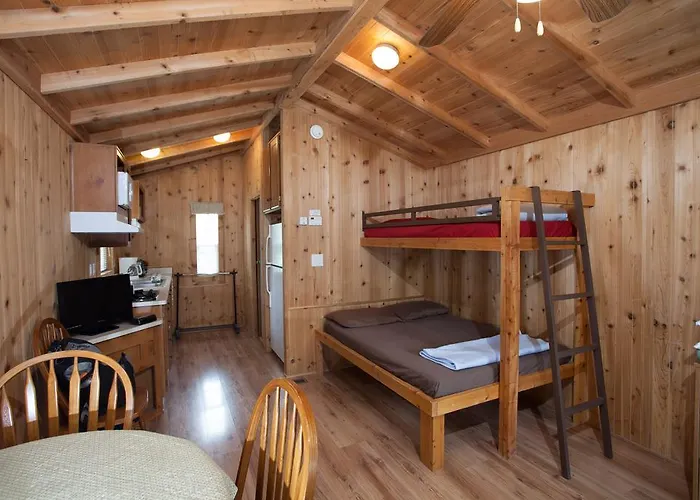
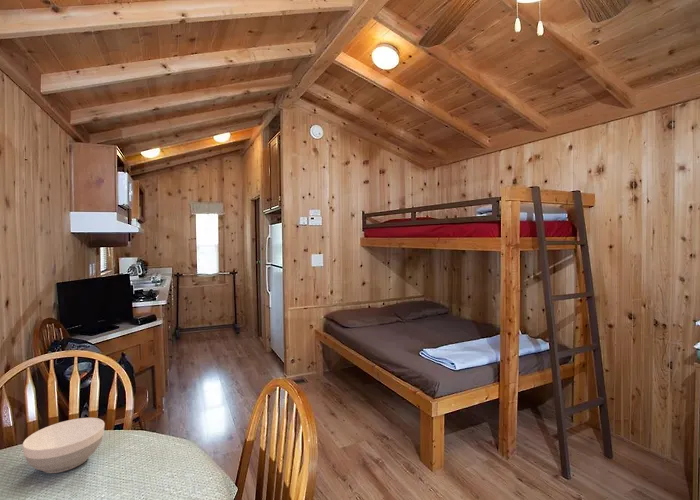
+ bowl (66, 447)
